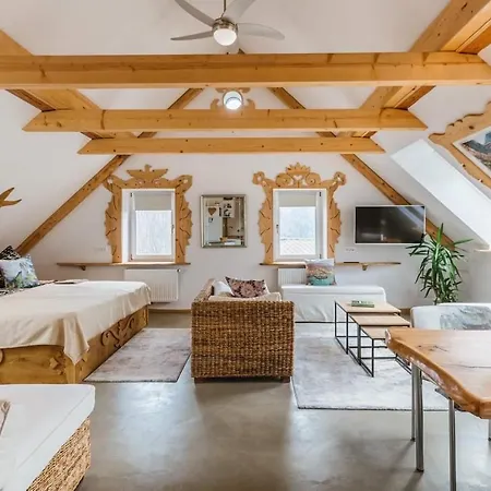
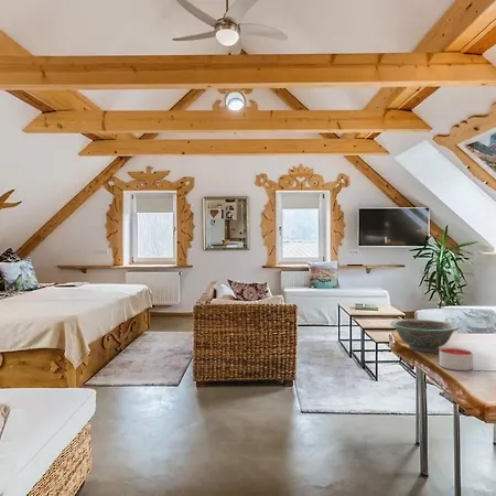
+ candle (455, 357)
+ decorative bowl (423, 336)
